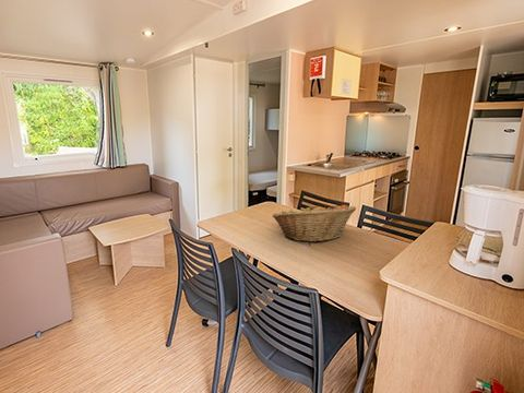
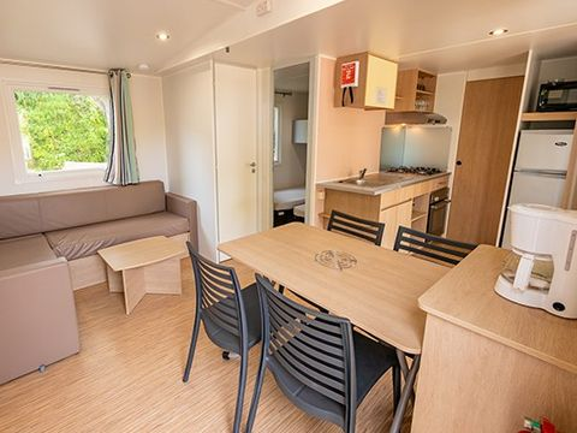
- fruit basket (313, 218)
